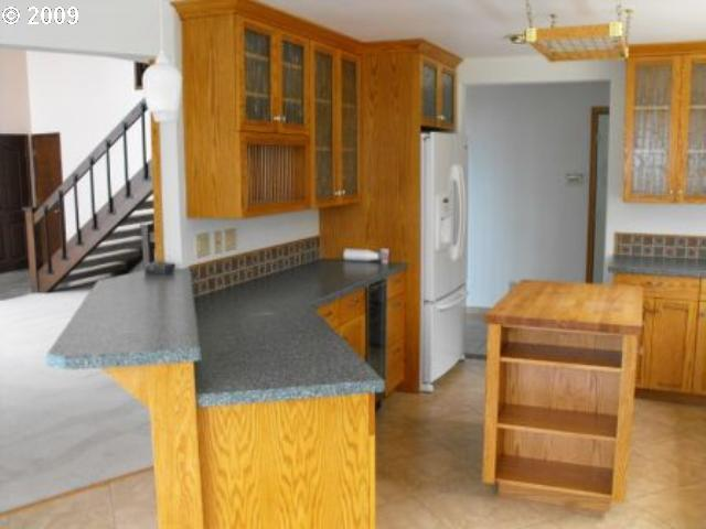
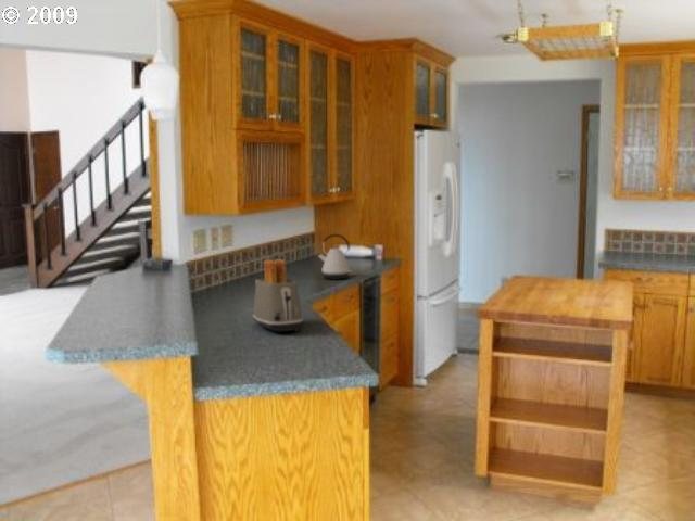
+ kettle (334, 255)
+ toaster (276, 293)
